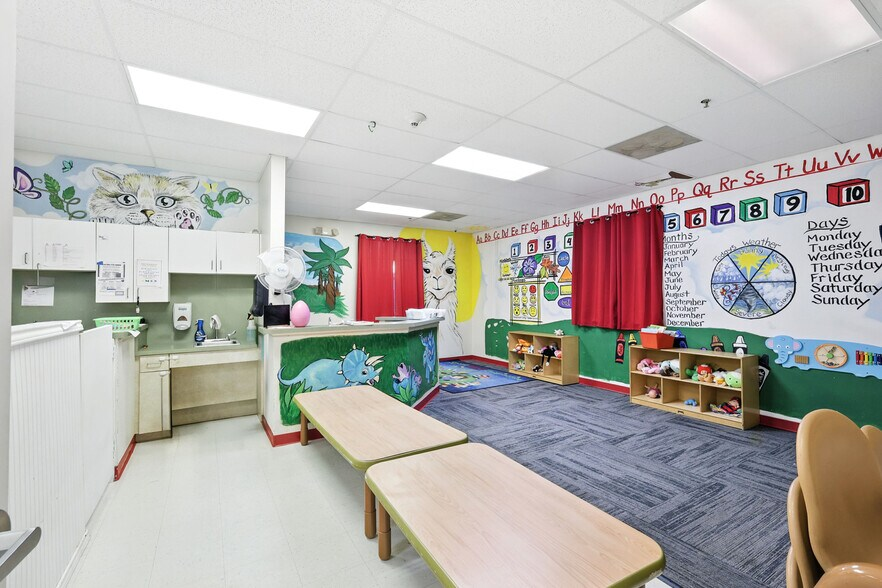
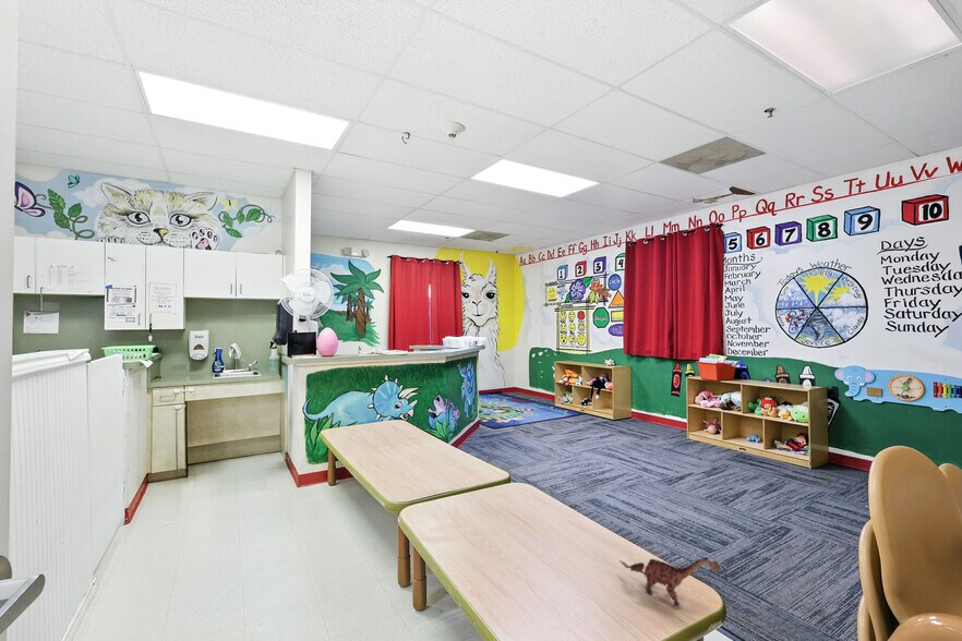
+ toy dinosaur (664, 569)
